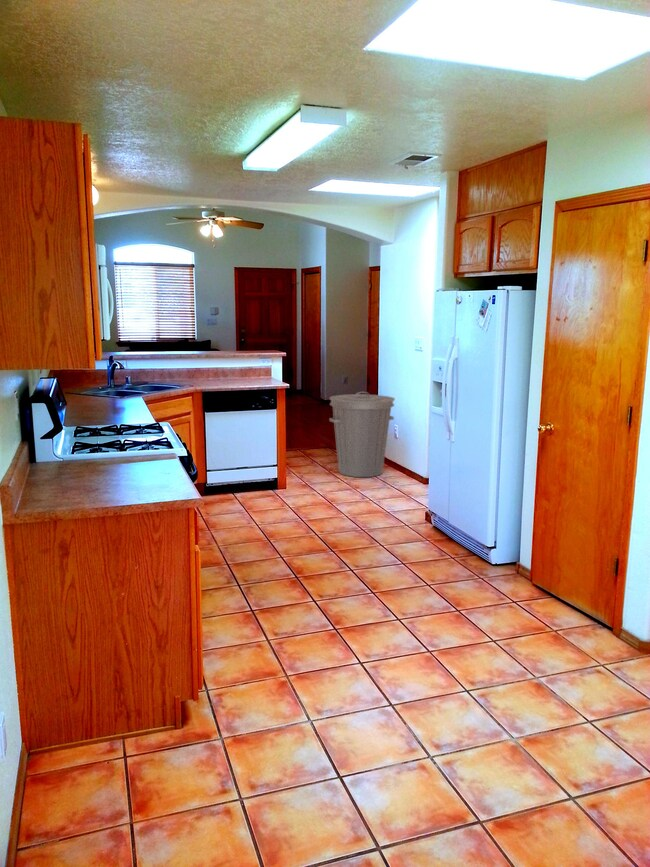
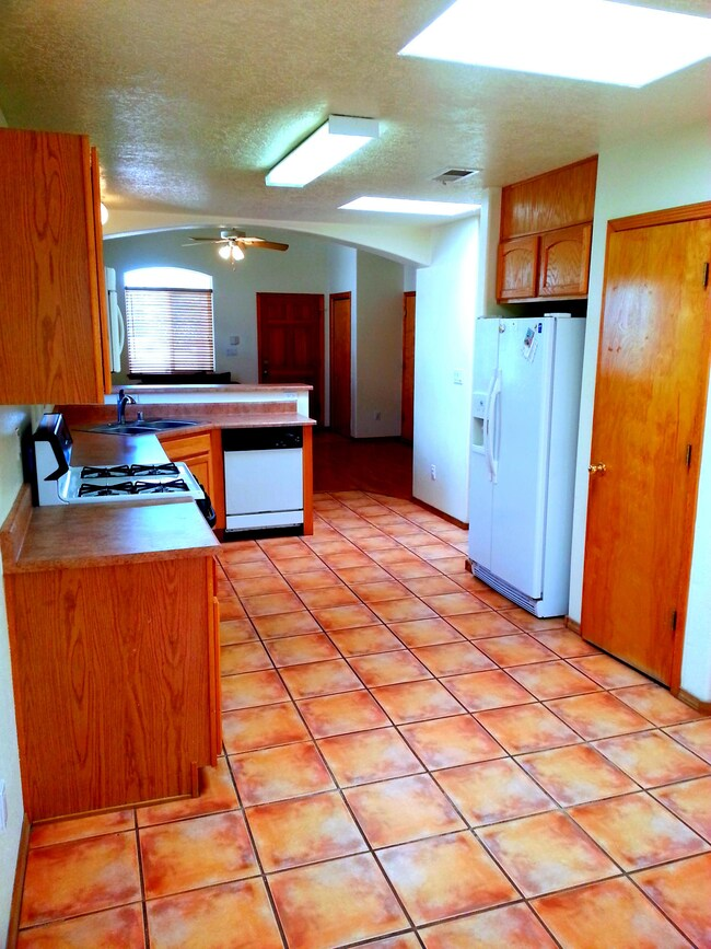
- trash can (361, 432)
